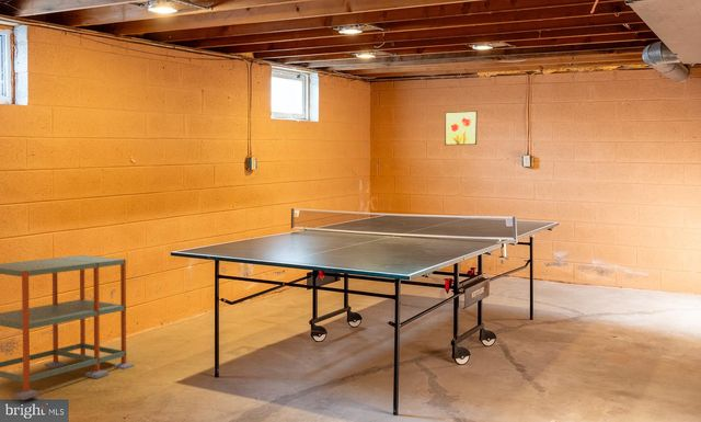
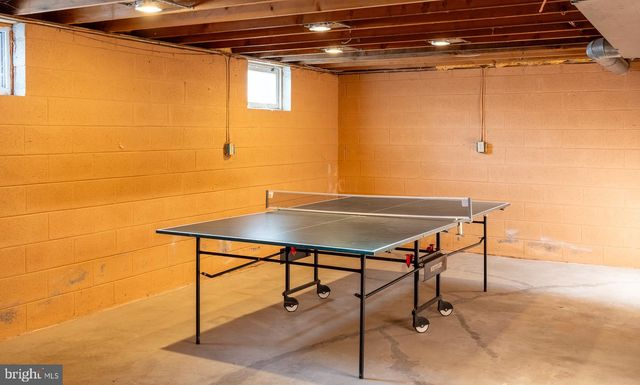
- wall art (460, 128)
- shelving unit (56, 319)
